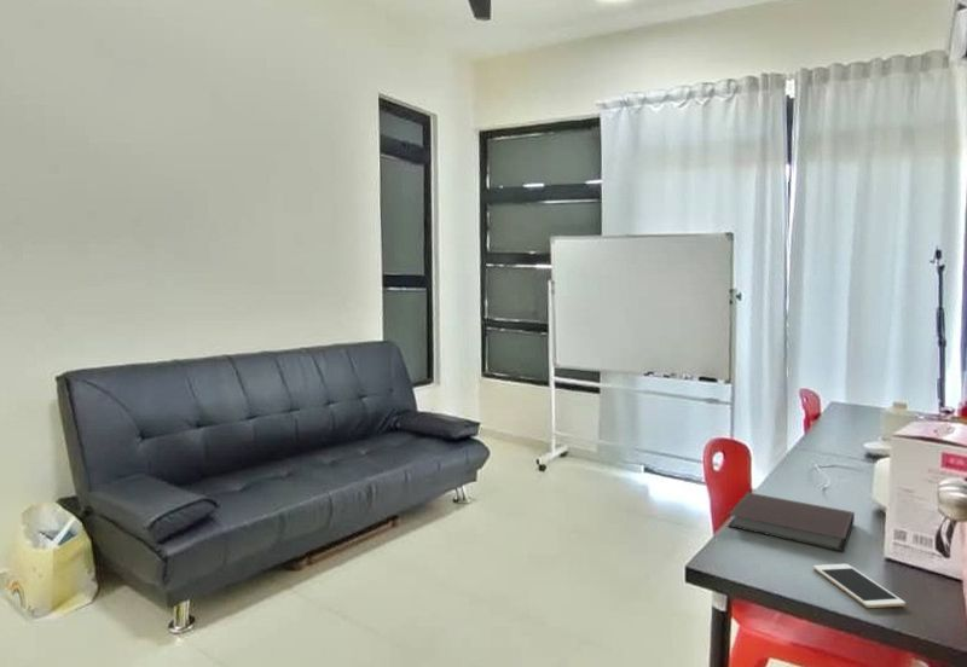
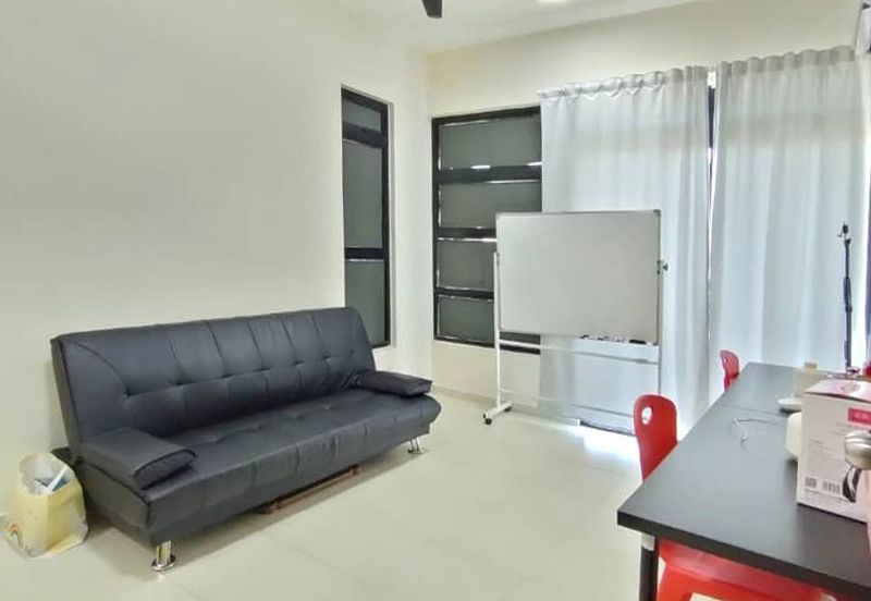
- cell phone (856, 584)
- notebook (791, 518)
